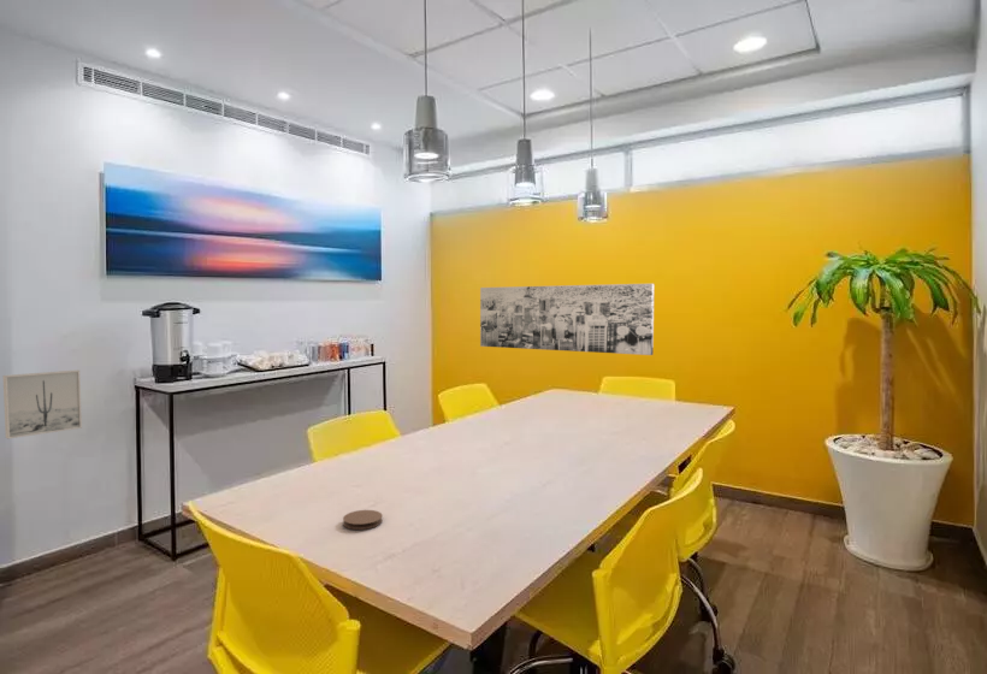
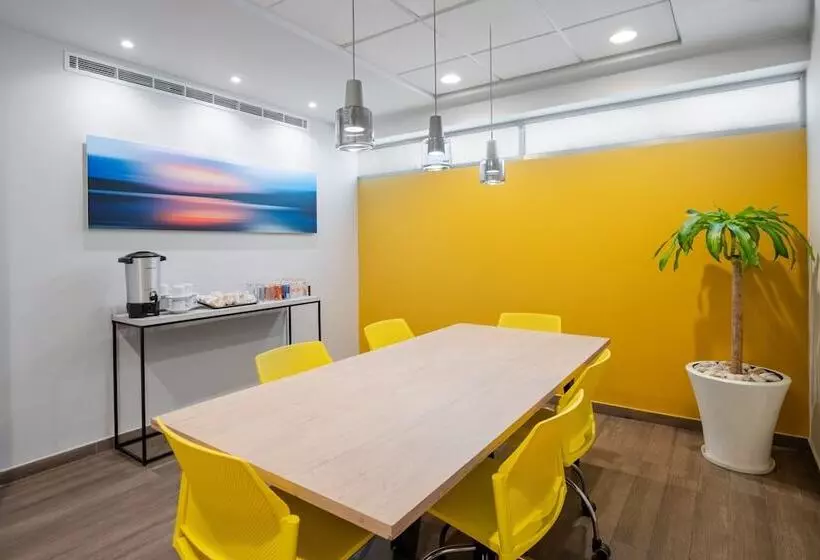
- wall art (558, 318)
- coaster (362, 519)
- wall art (43, 402)
